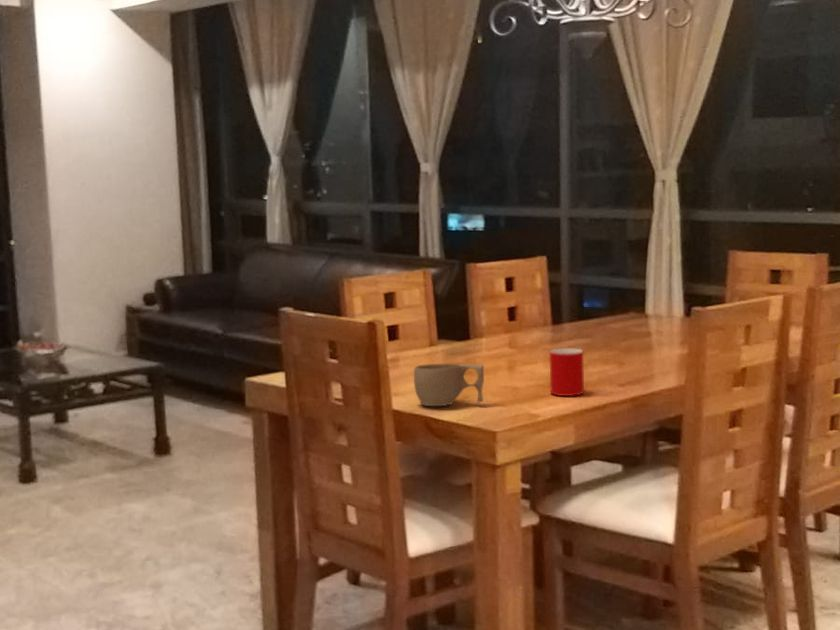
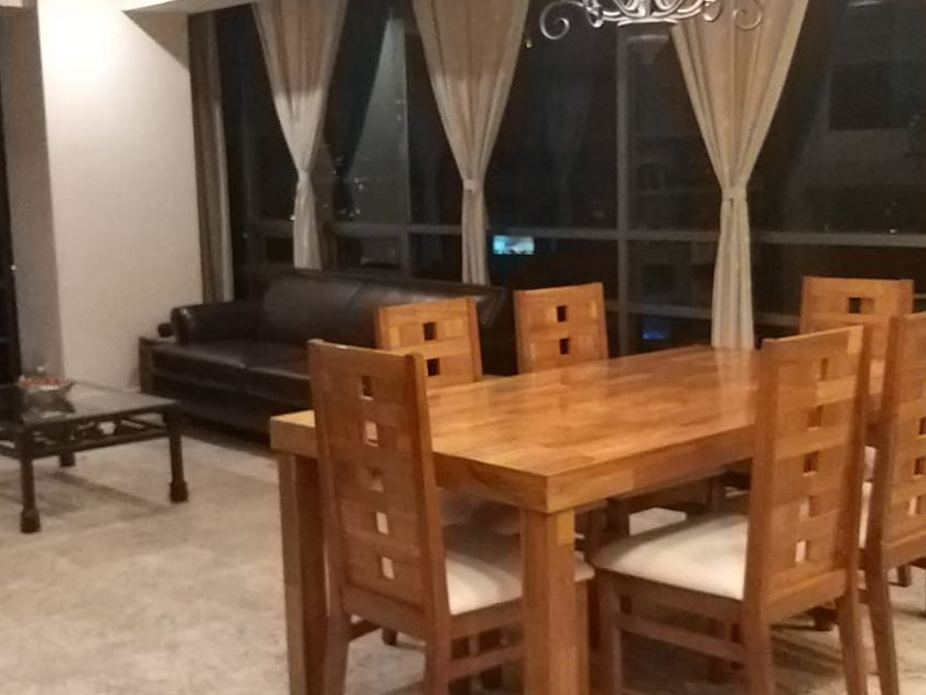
- cup (448, 384)
- cup (566, 370)
